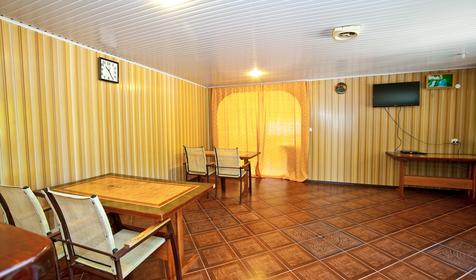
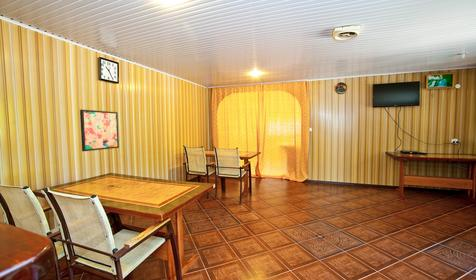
+ wall art (101, 130)
